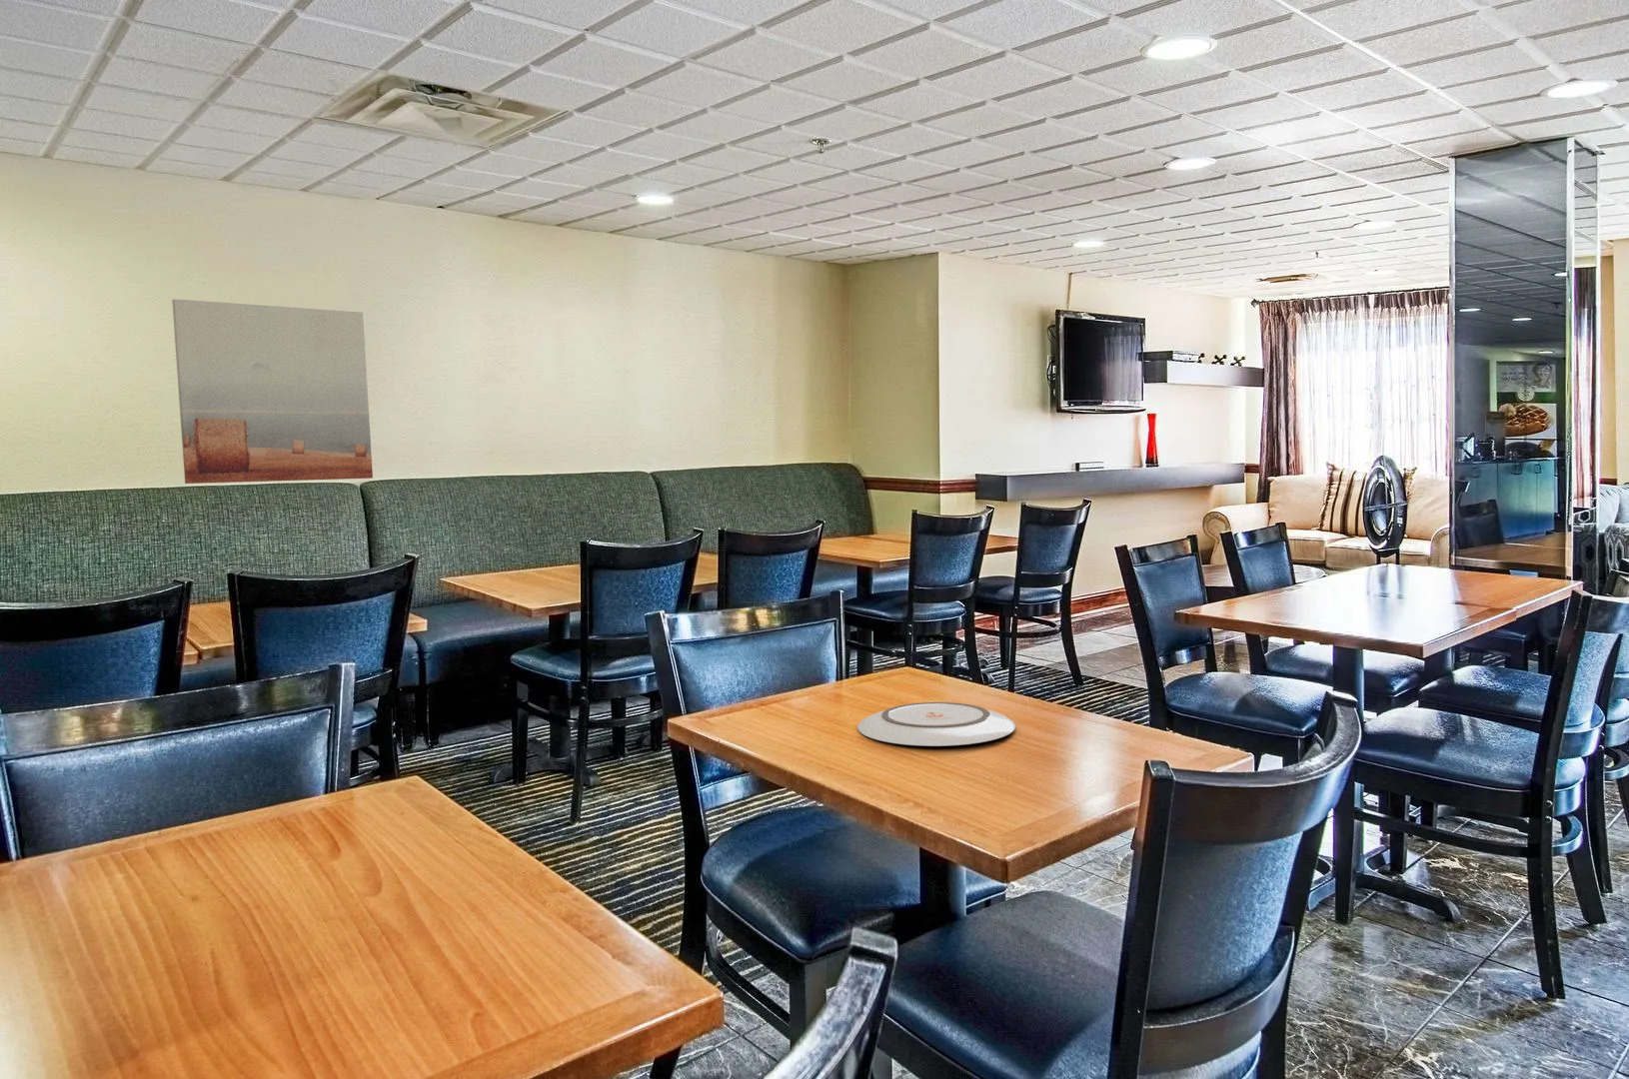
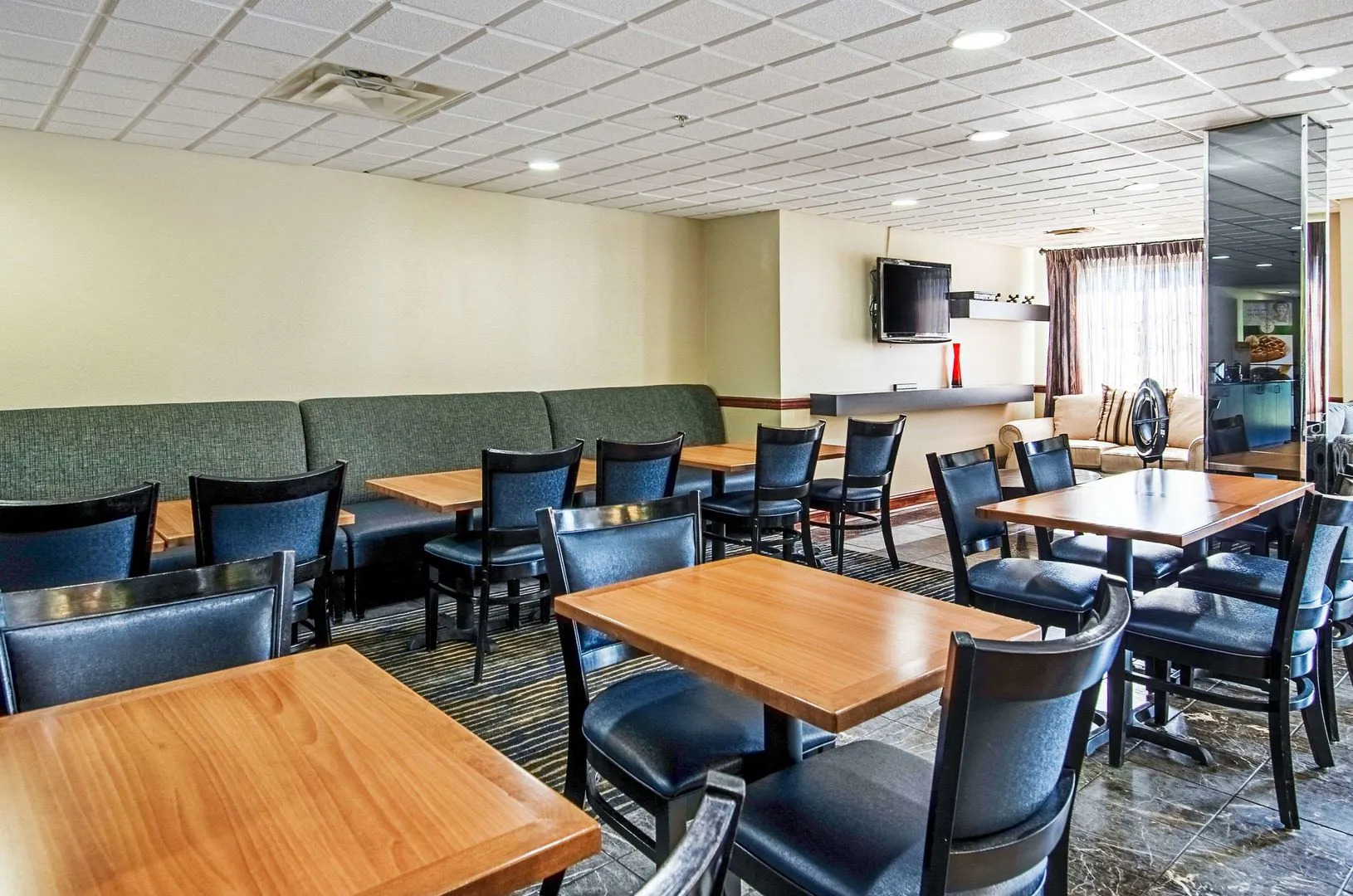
- wall art (278, 394)
- plate (936, 719)
